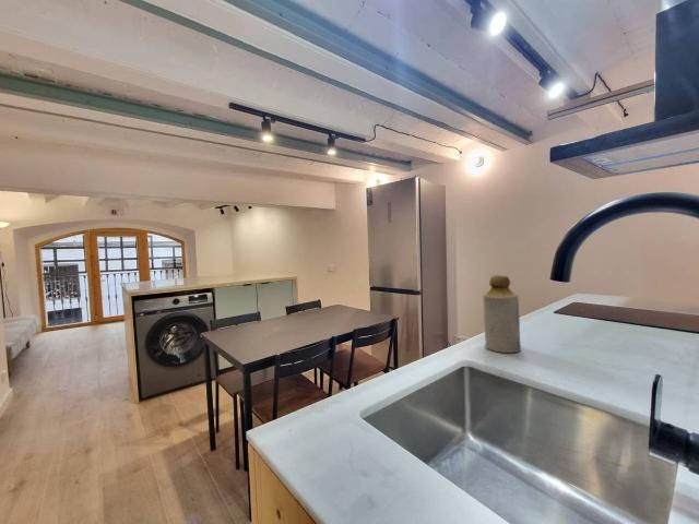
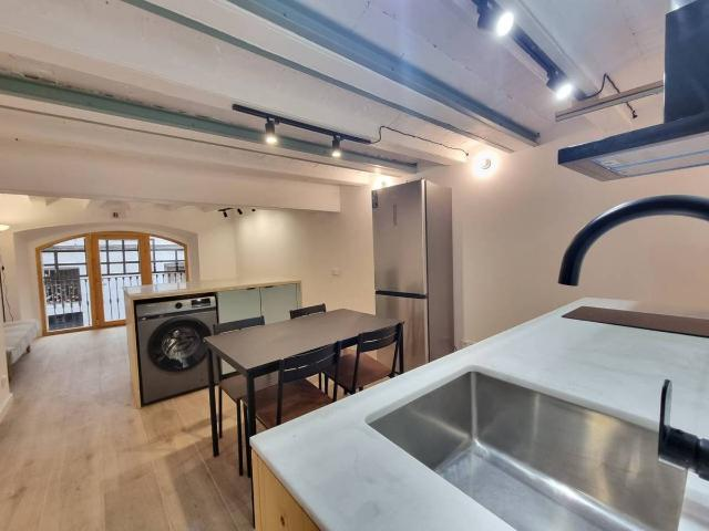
- bottle (501, 311)
